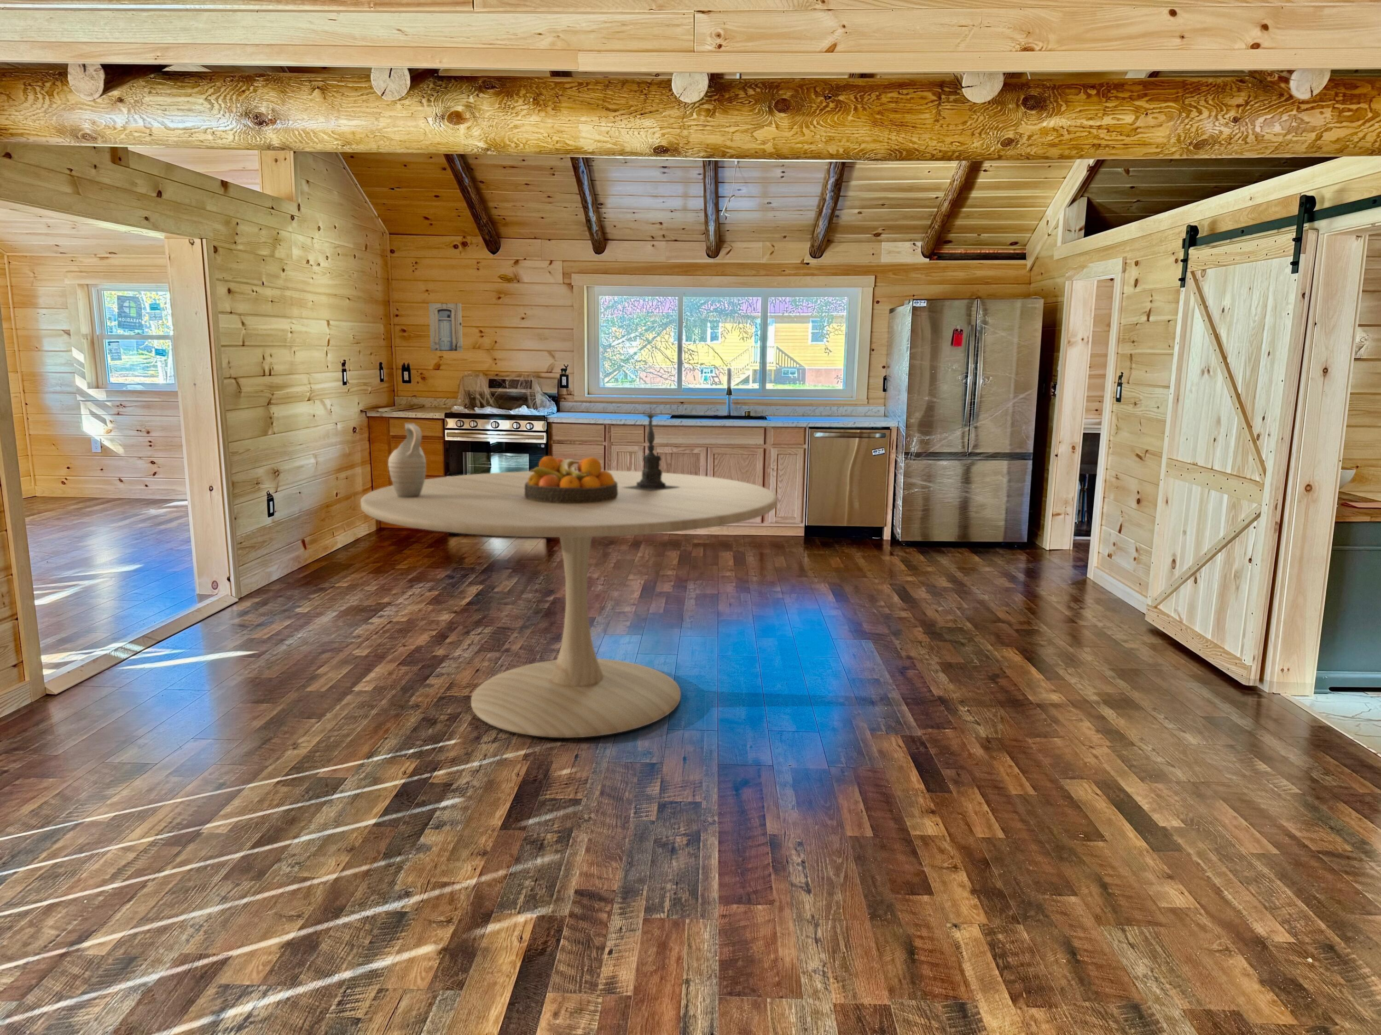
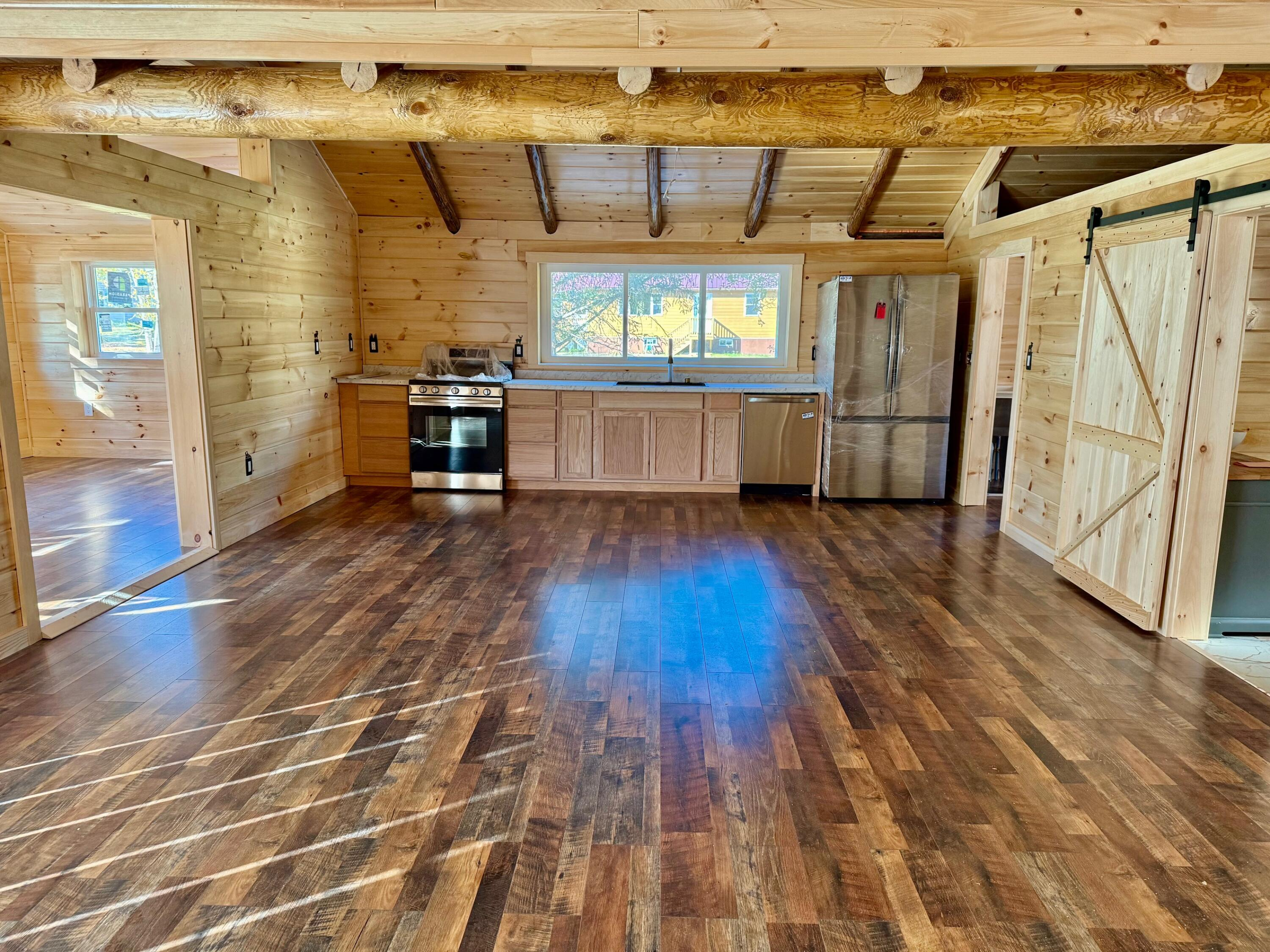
- fruit bowl (571, 475)
- dining table (576, 596)
- candle holder (651, 445)
- pitcher (409, 459)
- wall art (446, 327)
